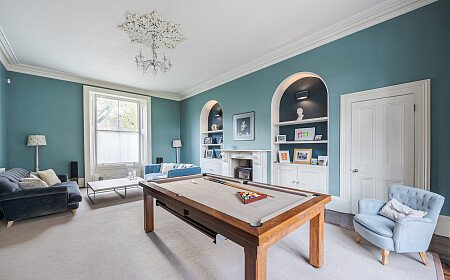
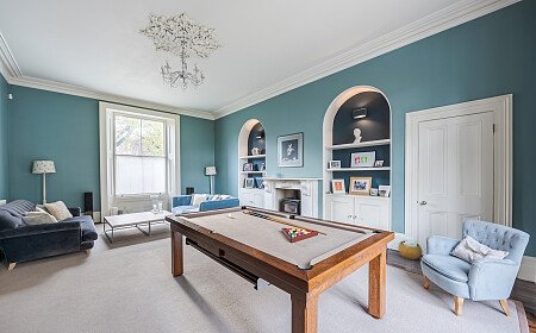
+ clay pot (406, 249)
